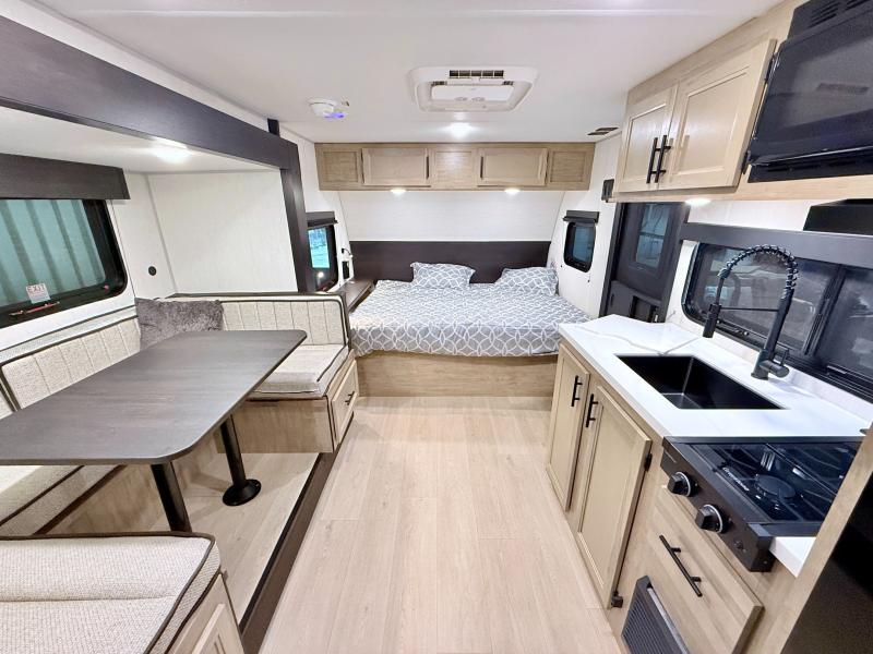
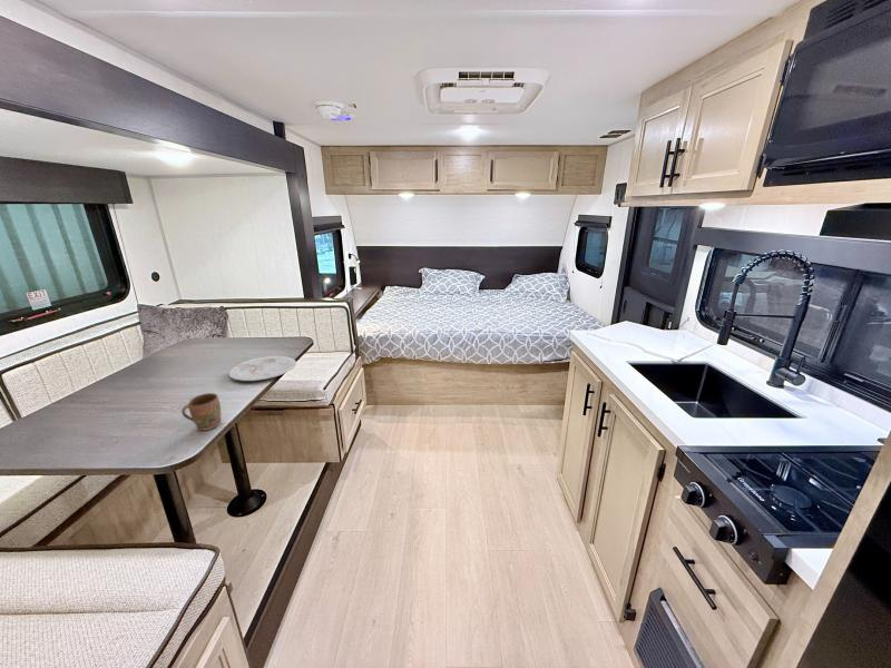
+ plate (264, 367)
+ mug (204, 412)
